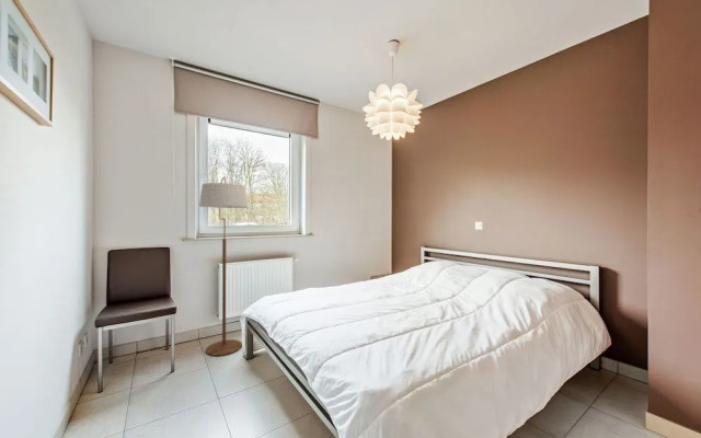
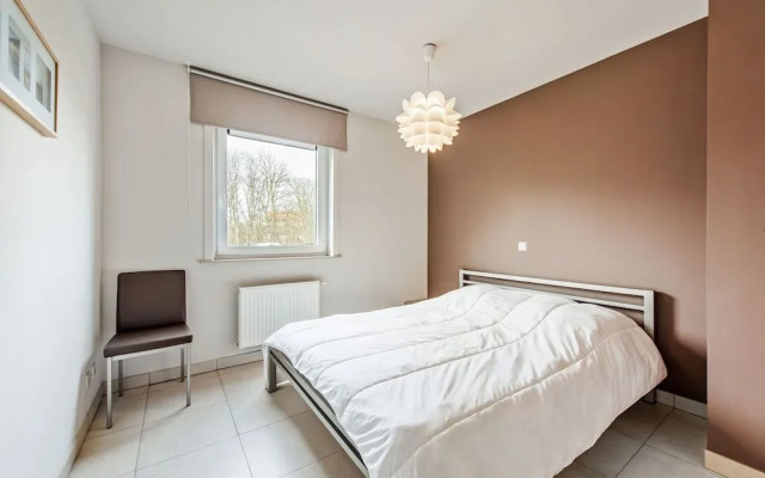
- floor lamp (223, 262)
